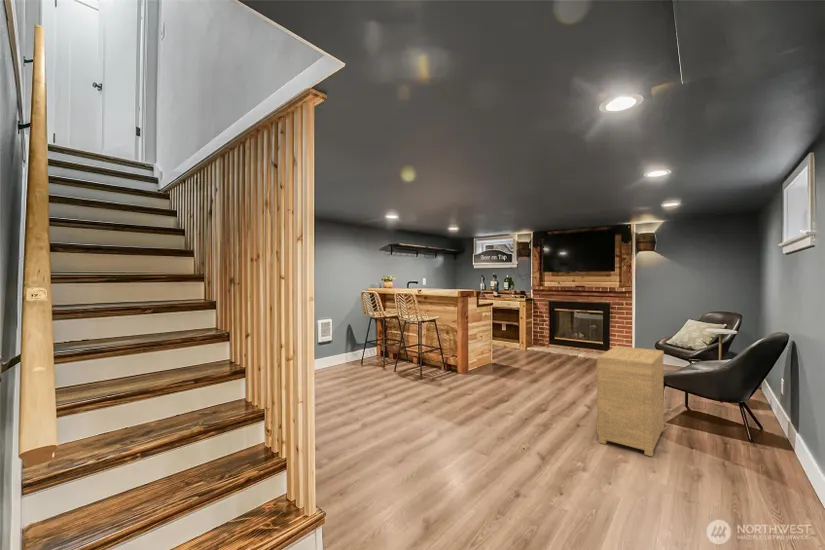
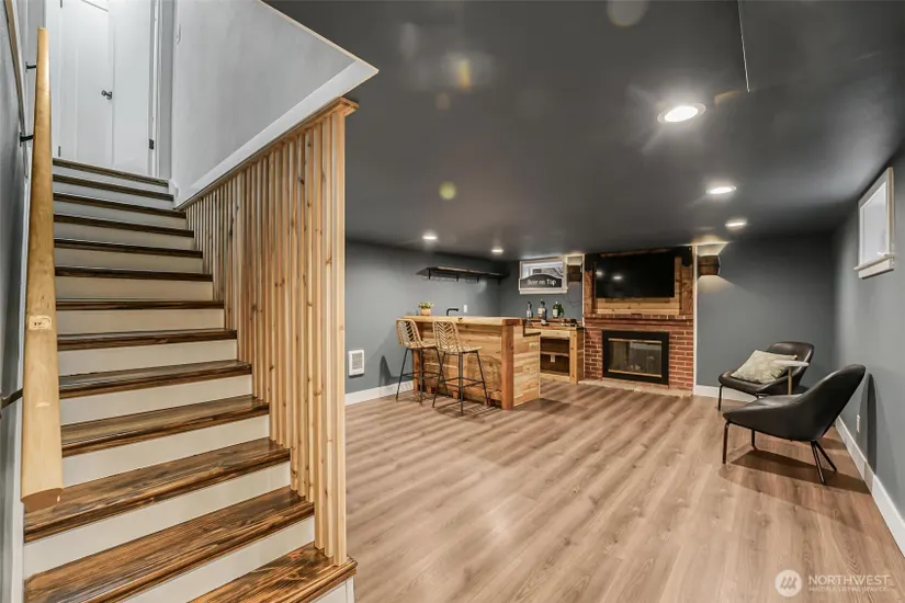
- side table (628, 393)
